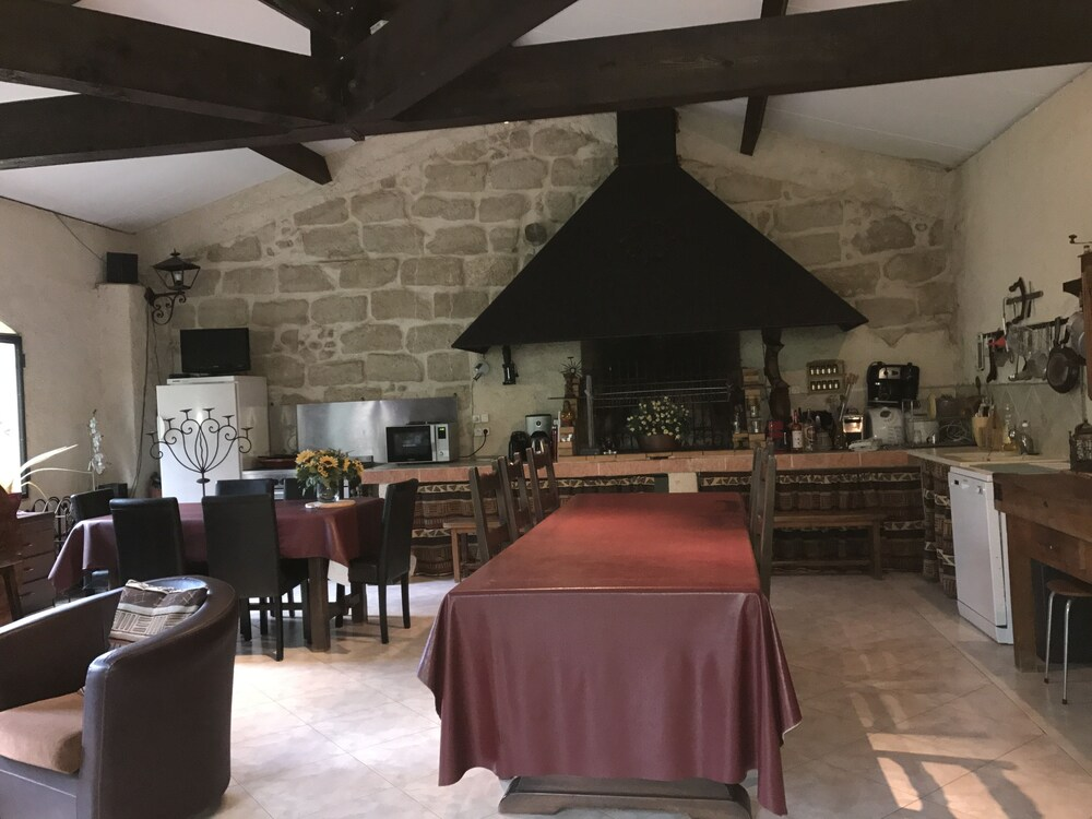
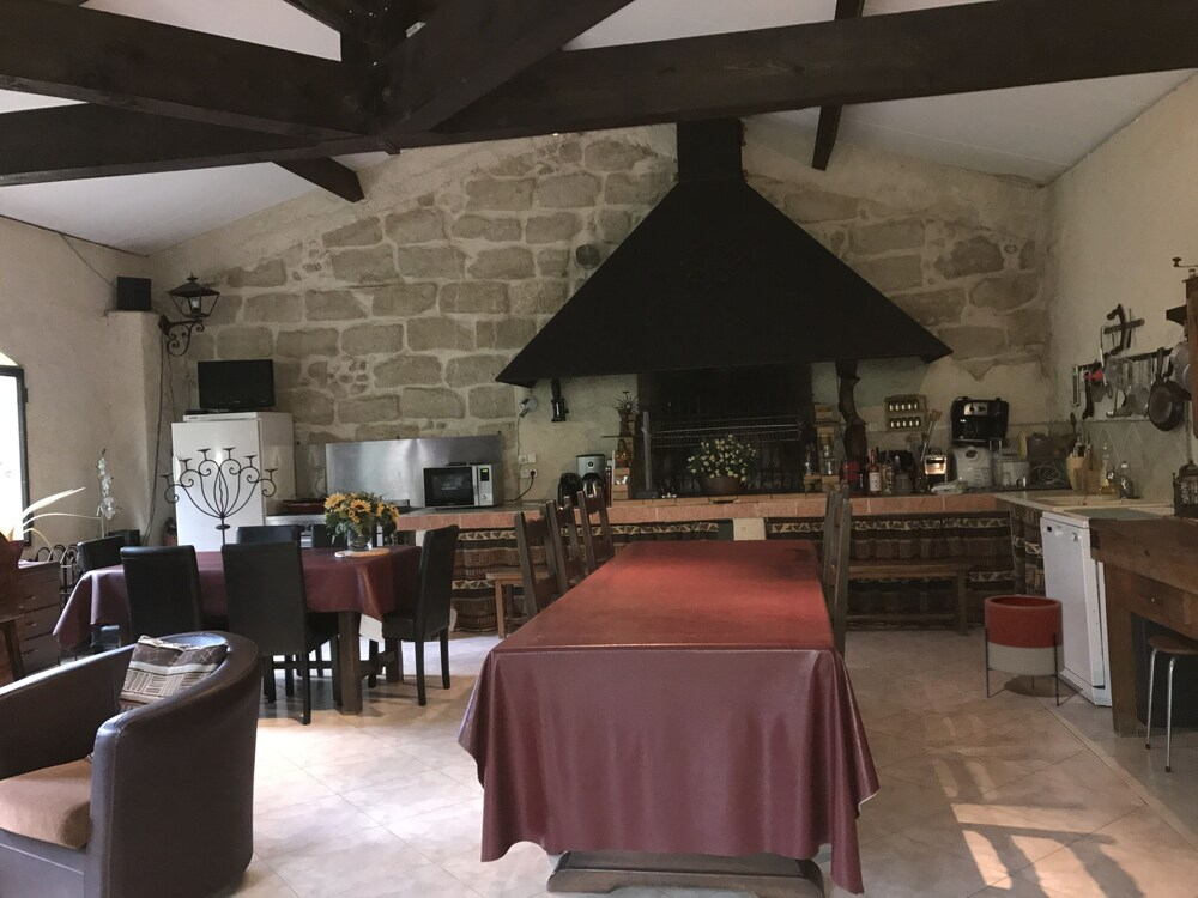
+ planter (1023, 649)
